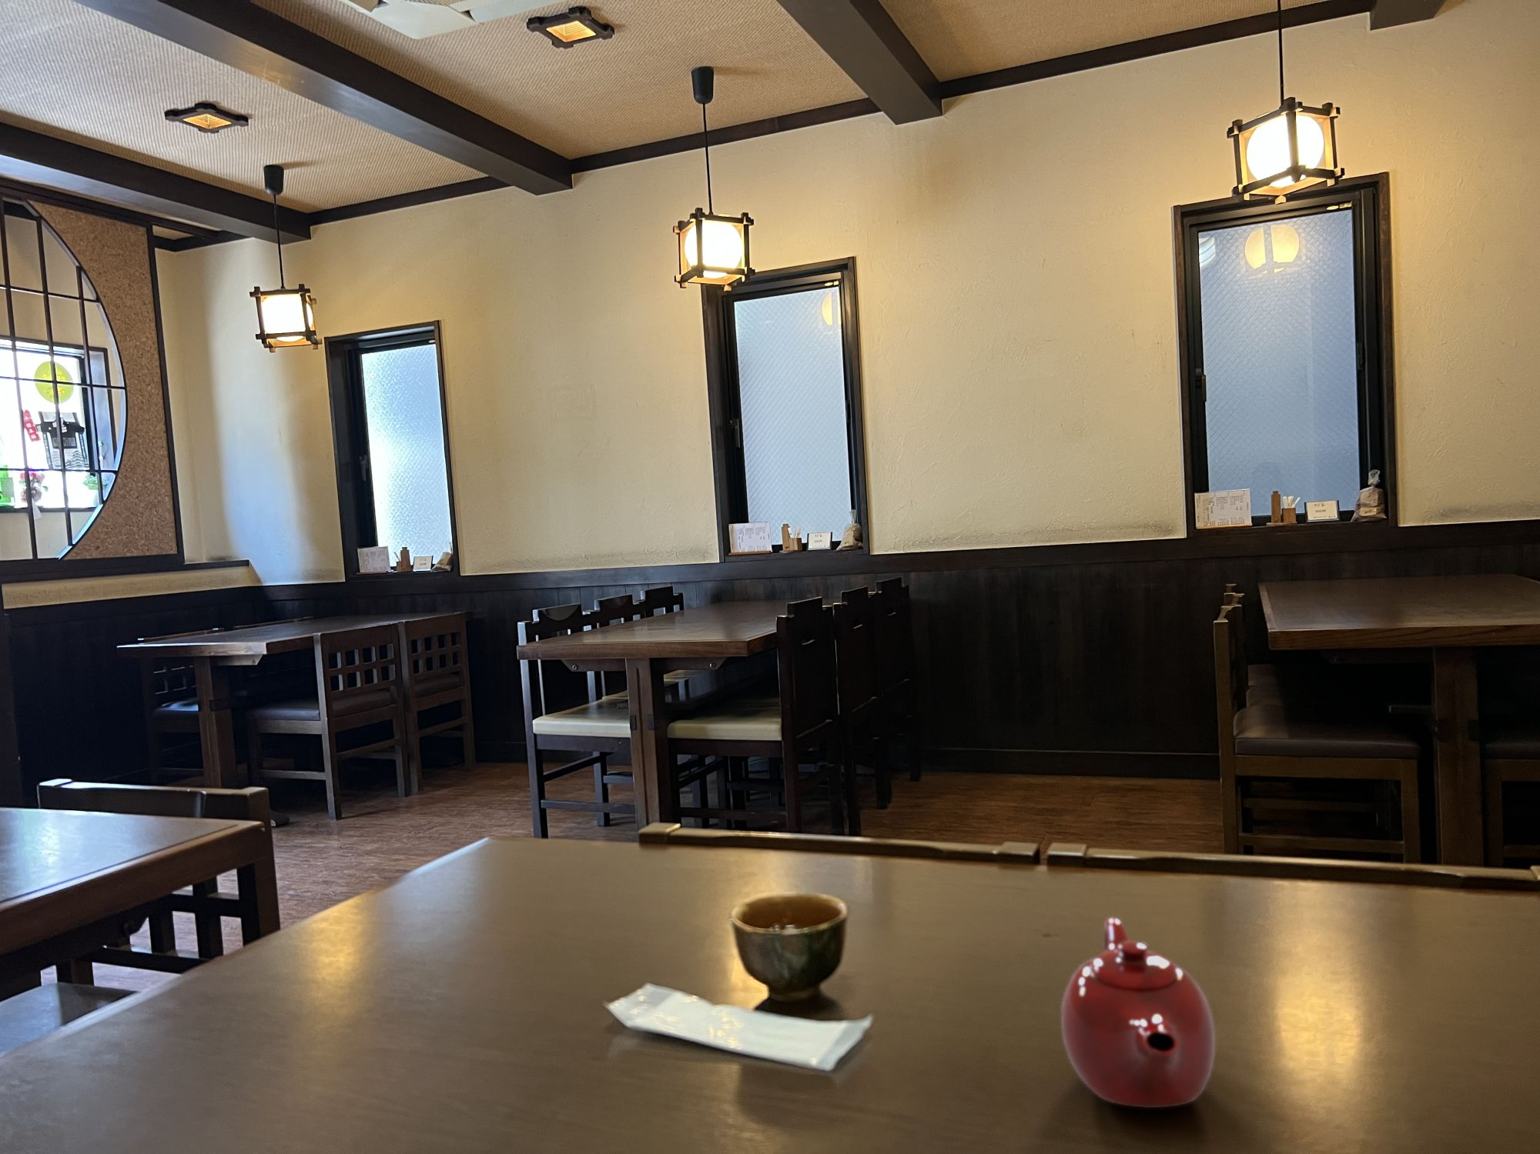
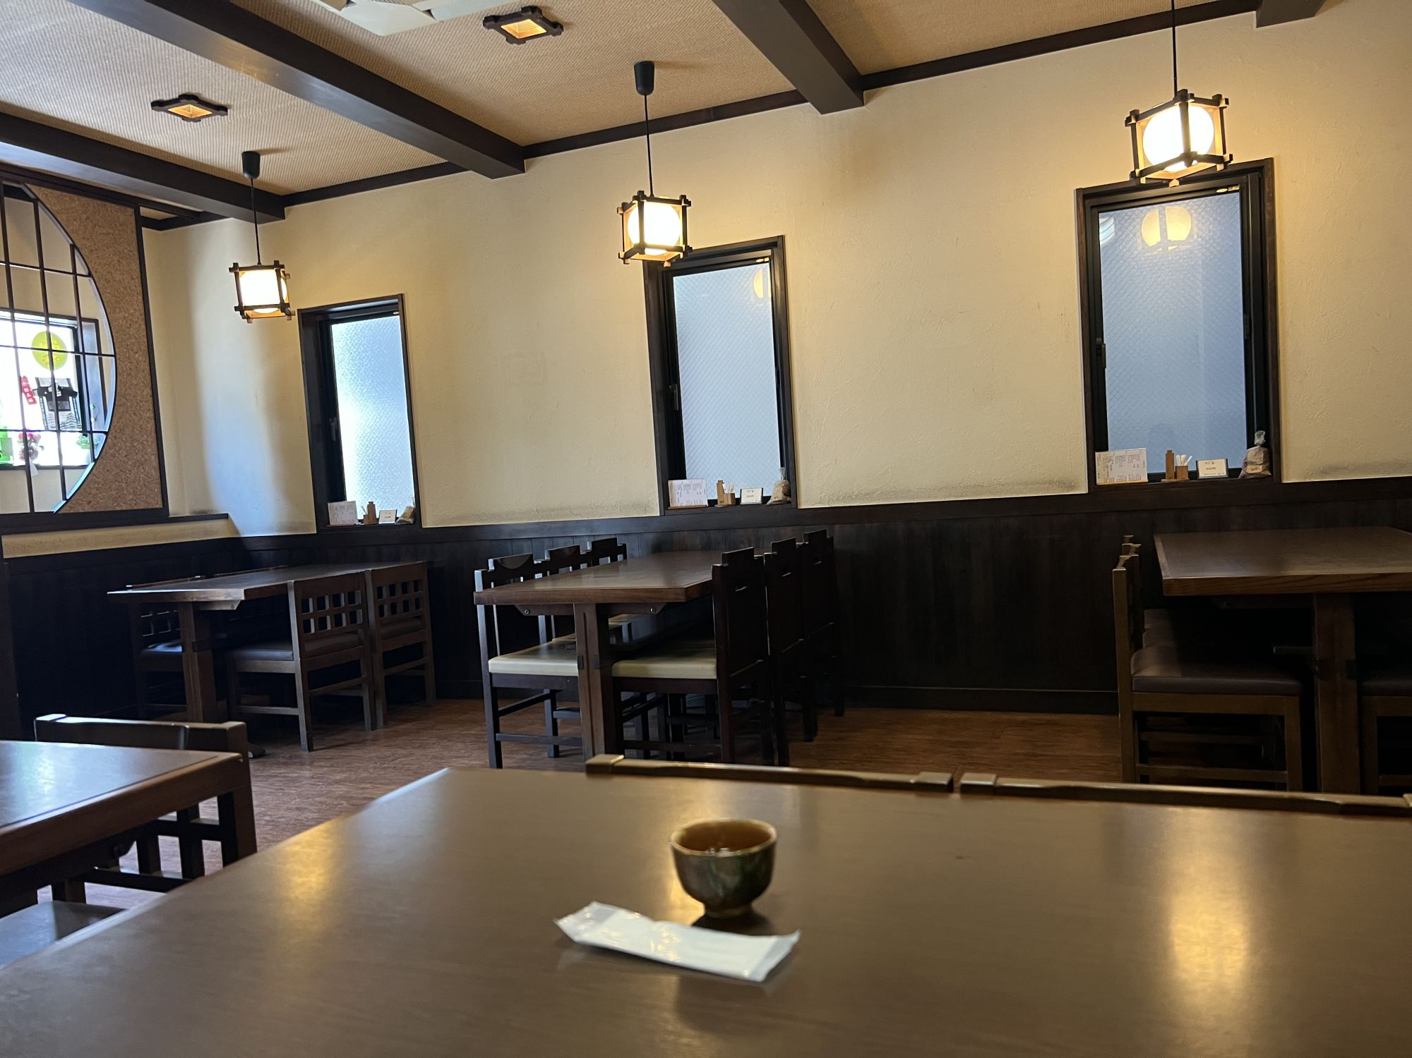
- teapot (1134, 1012)
